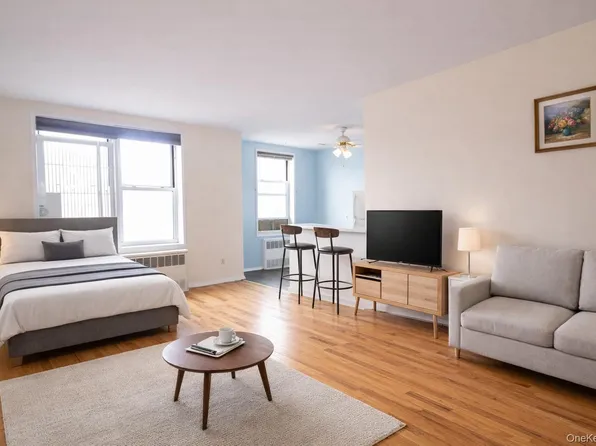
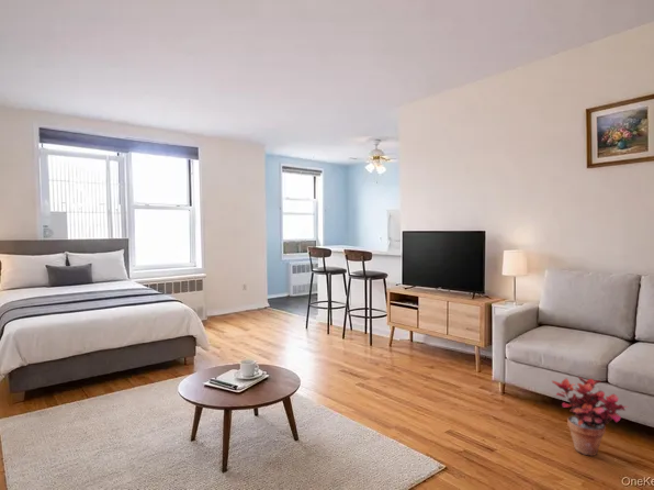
+ potted plant (589, 417)
